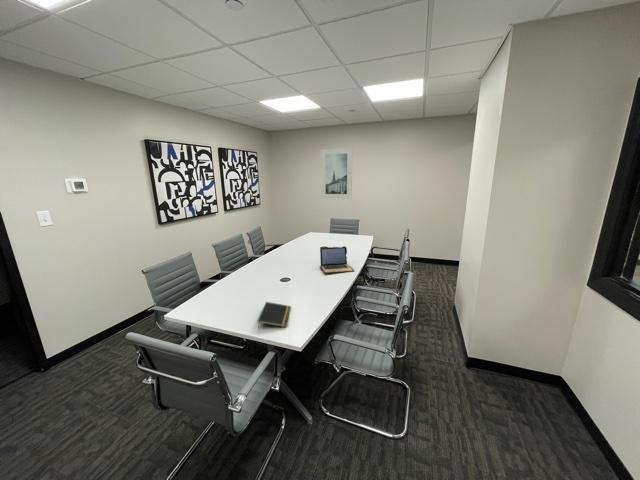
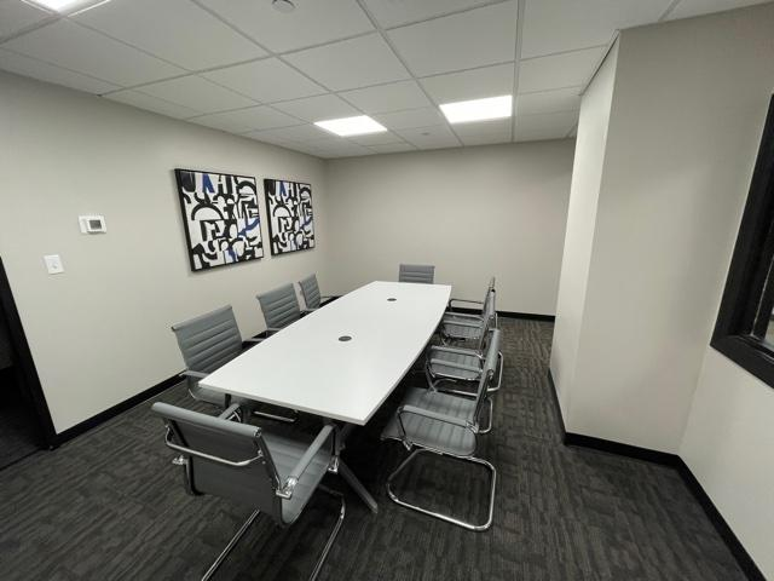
- laptop (336, 259)
- notepad (275, 313)
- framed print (336, 174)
